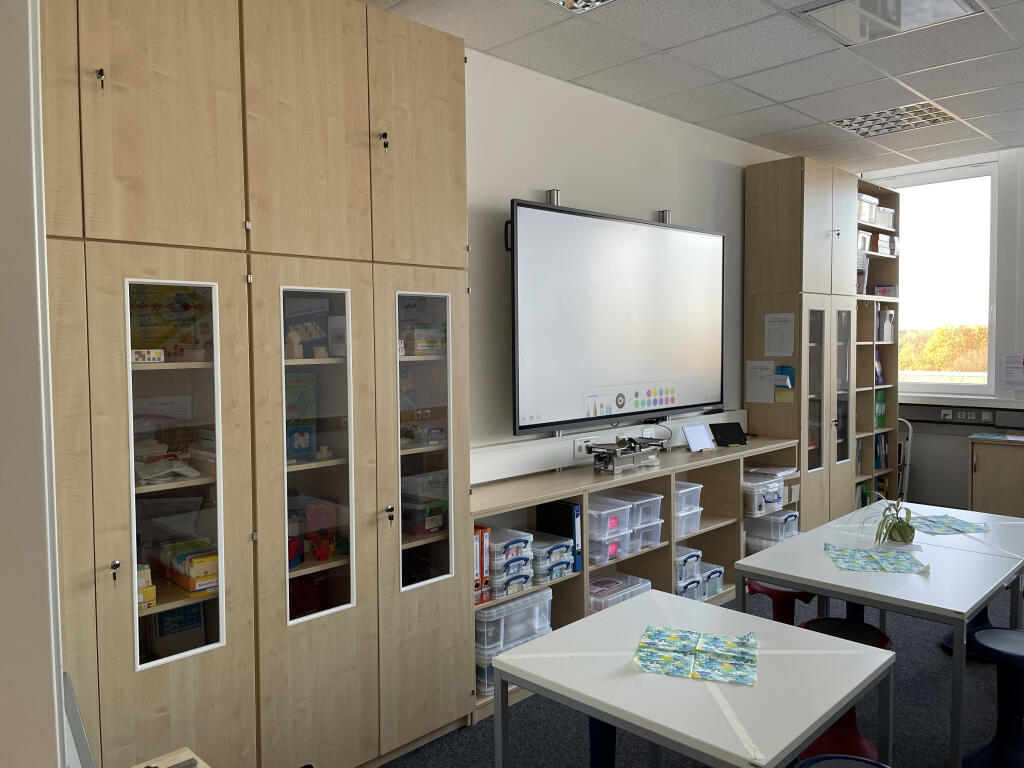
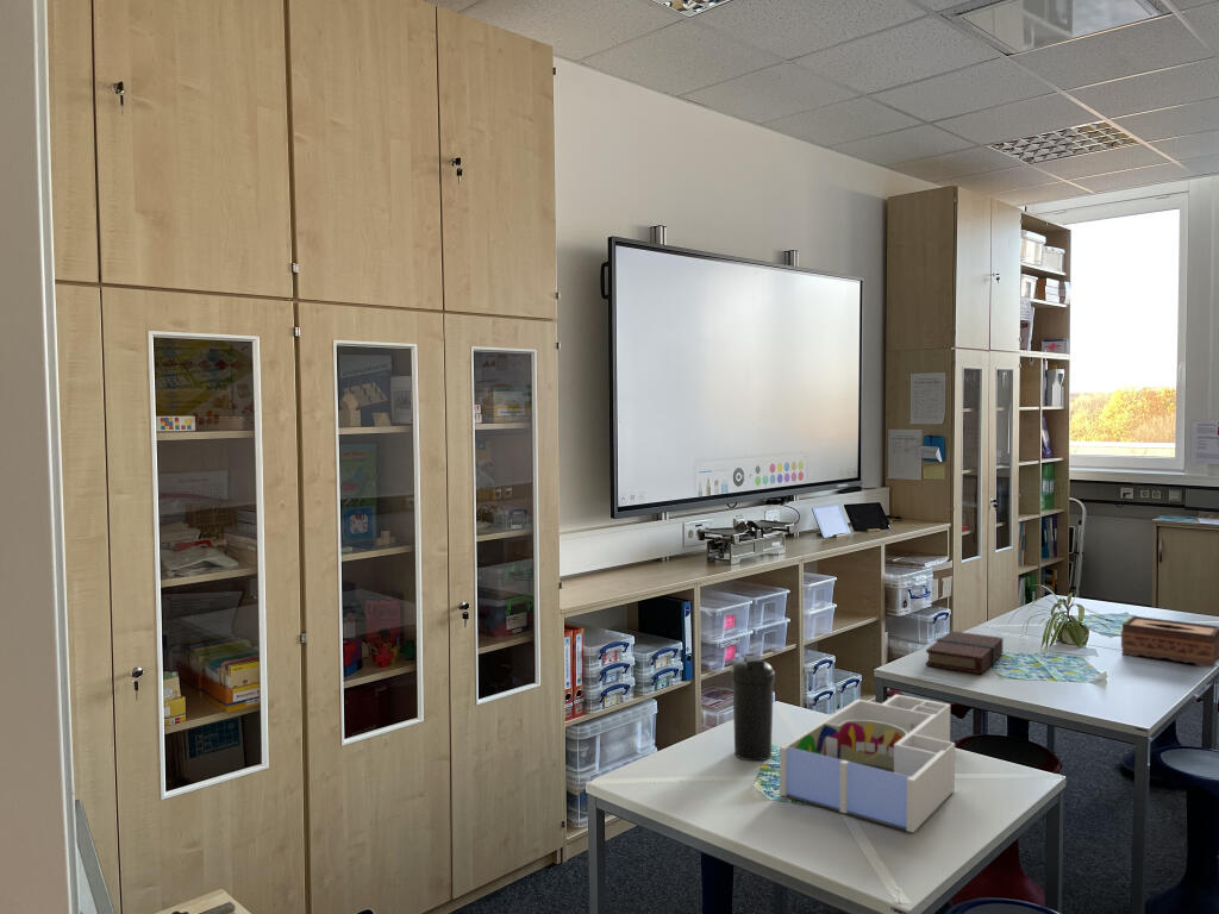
+ tissue box (1170, 640)
+ desk organizer (889, 751)
+ book (964, 651)
+ water bottle (752, 705)
